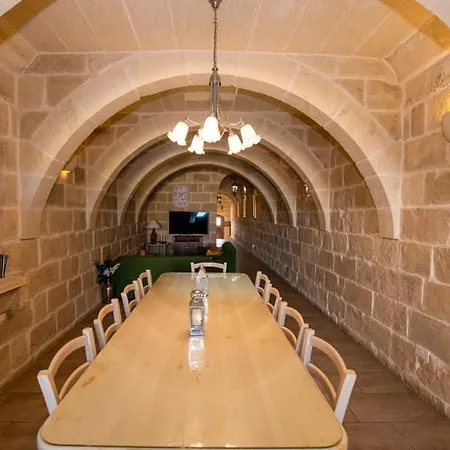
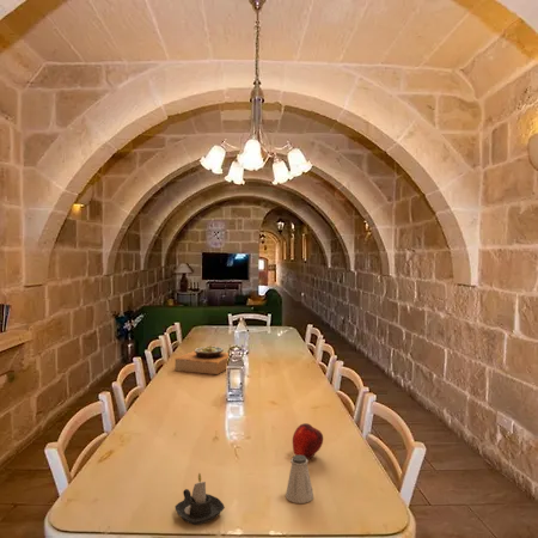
+ saltshaker (299, 476)
+ candle (197, 491)
+ bowl (206, 356)
+ apple (307, 440)
